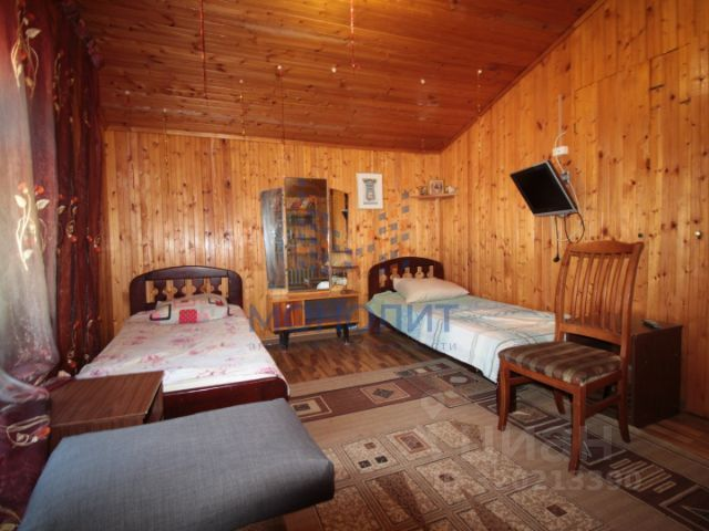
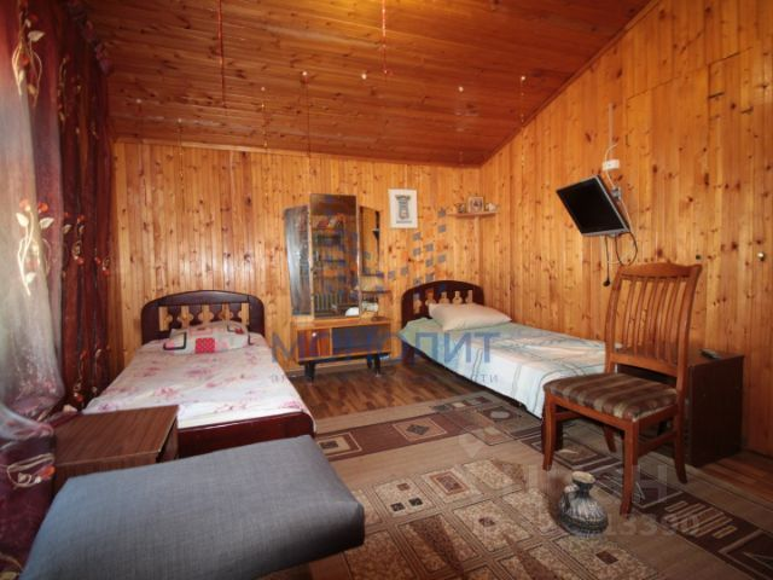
+ ceramic jug (581, 504)
